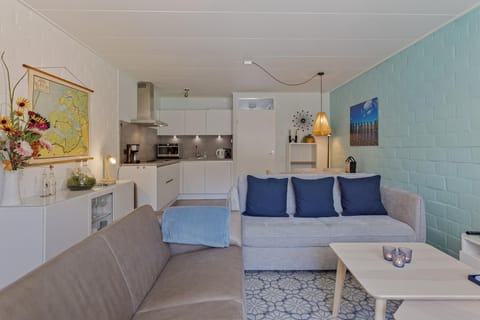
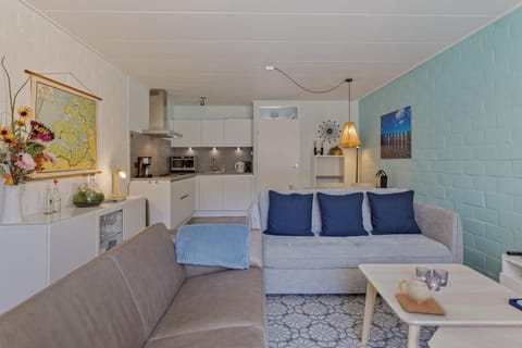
+ teapot (419, 290)
